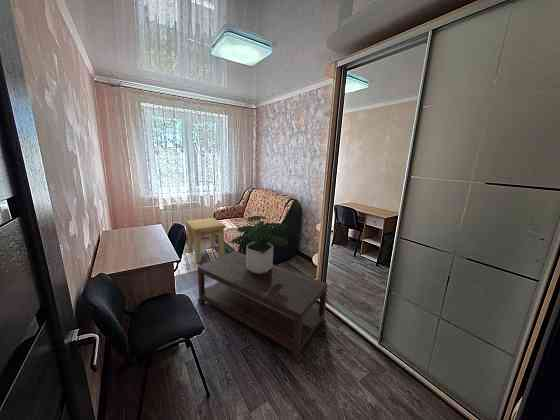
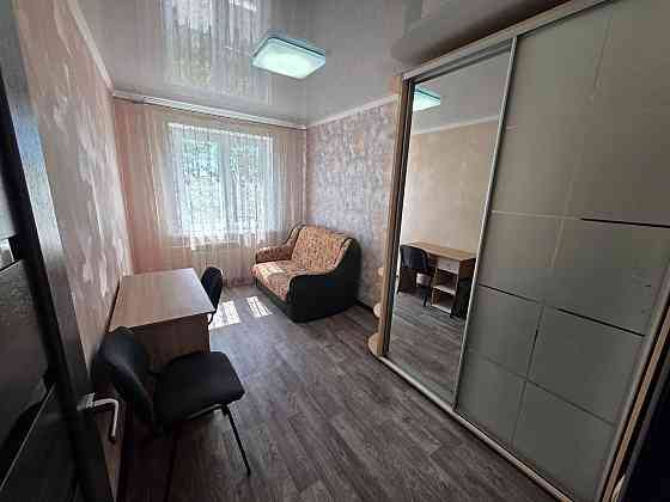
- side table (205, 234)
- coffee table (258, 294)
- potted plant (260, 245)
